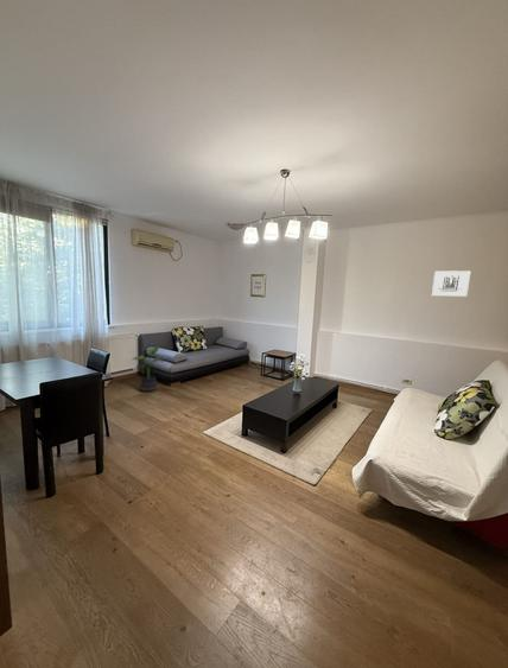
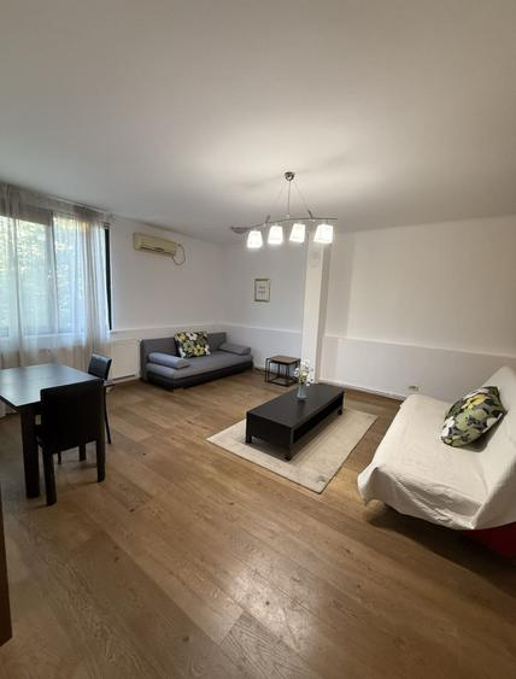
- potted plant (150, 367)
- wall art (450, 284)
